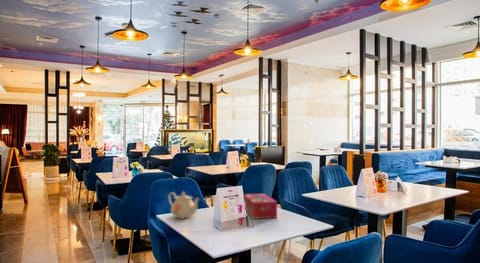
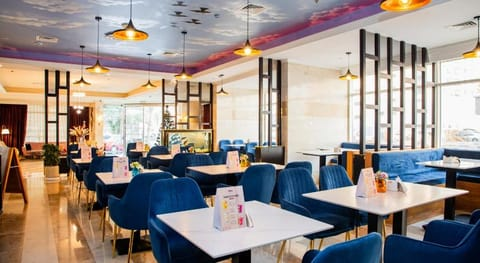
- teapot (183, 203)
- tissue box (259, 205)
